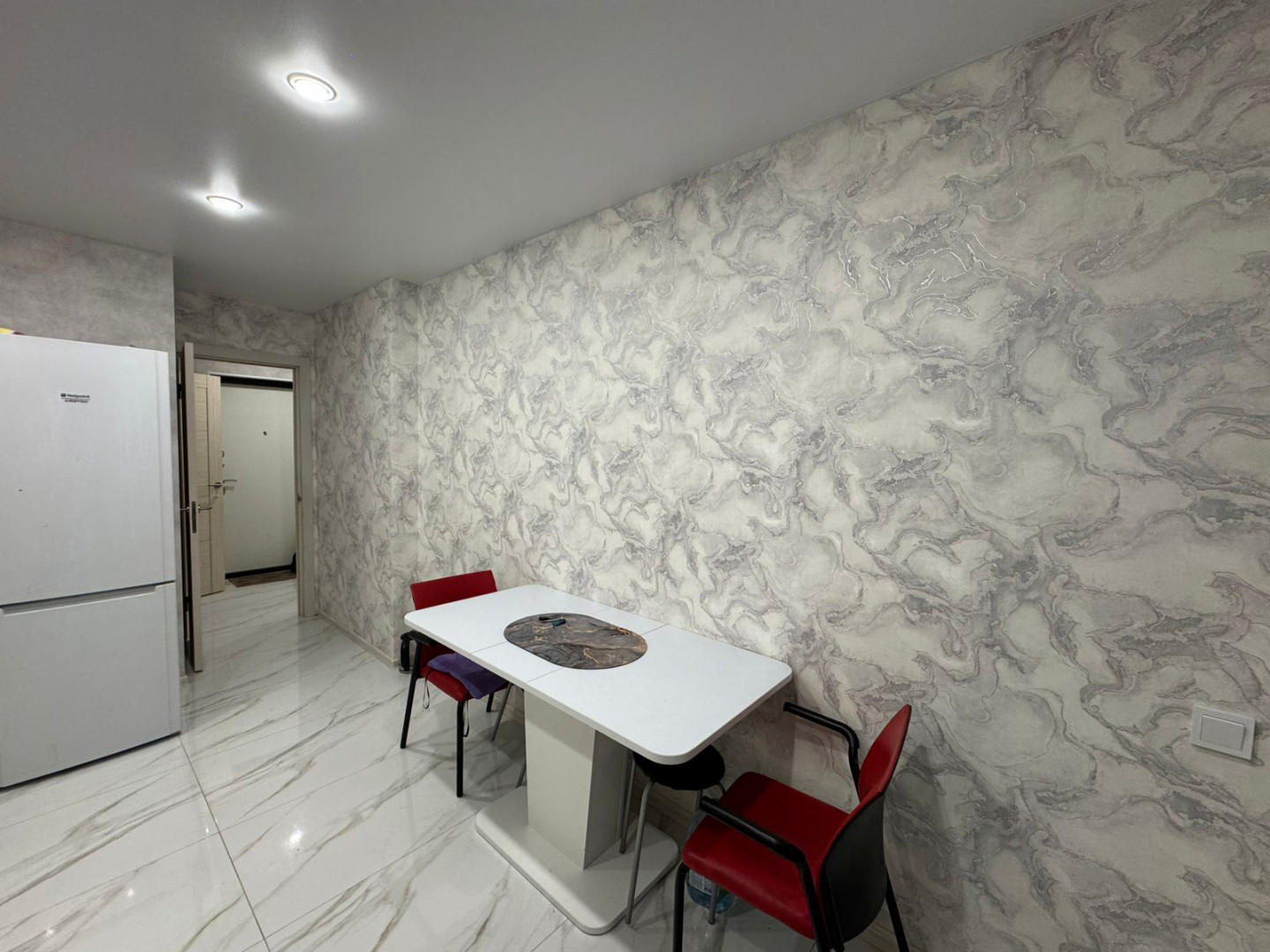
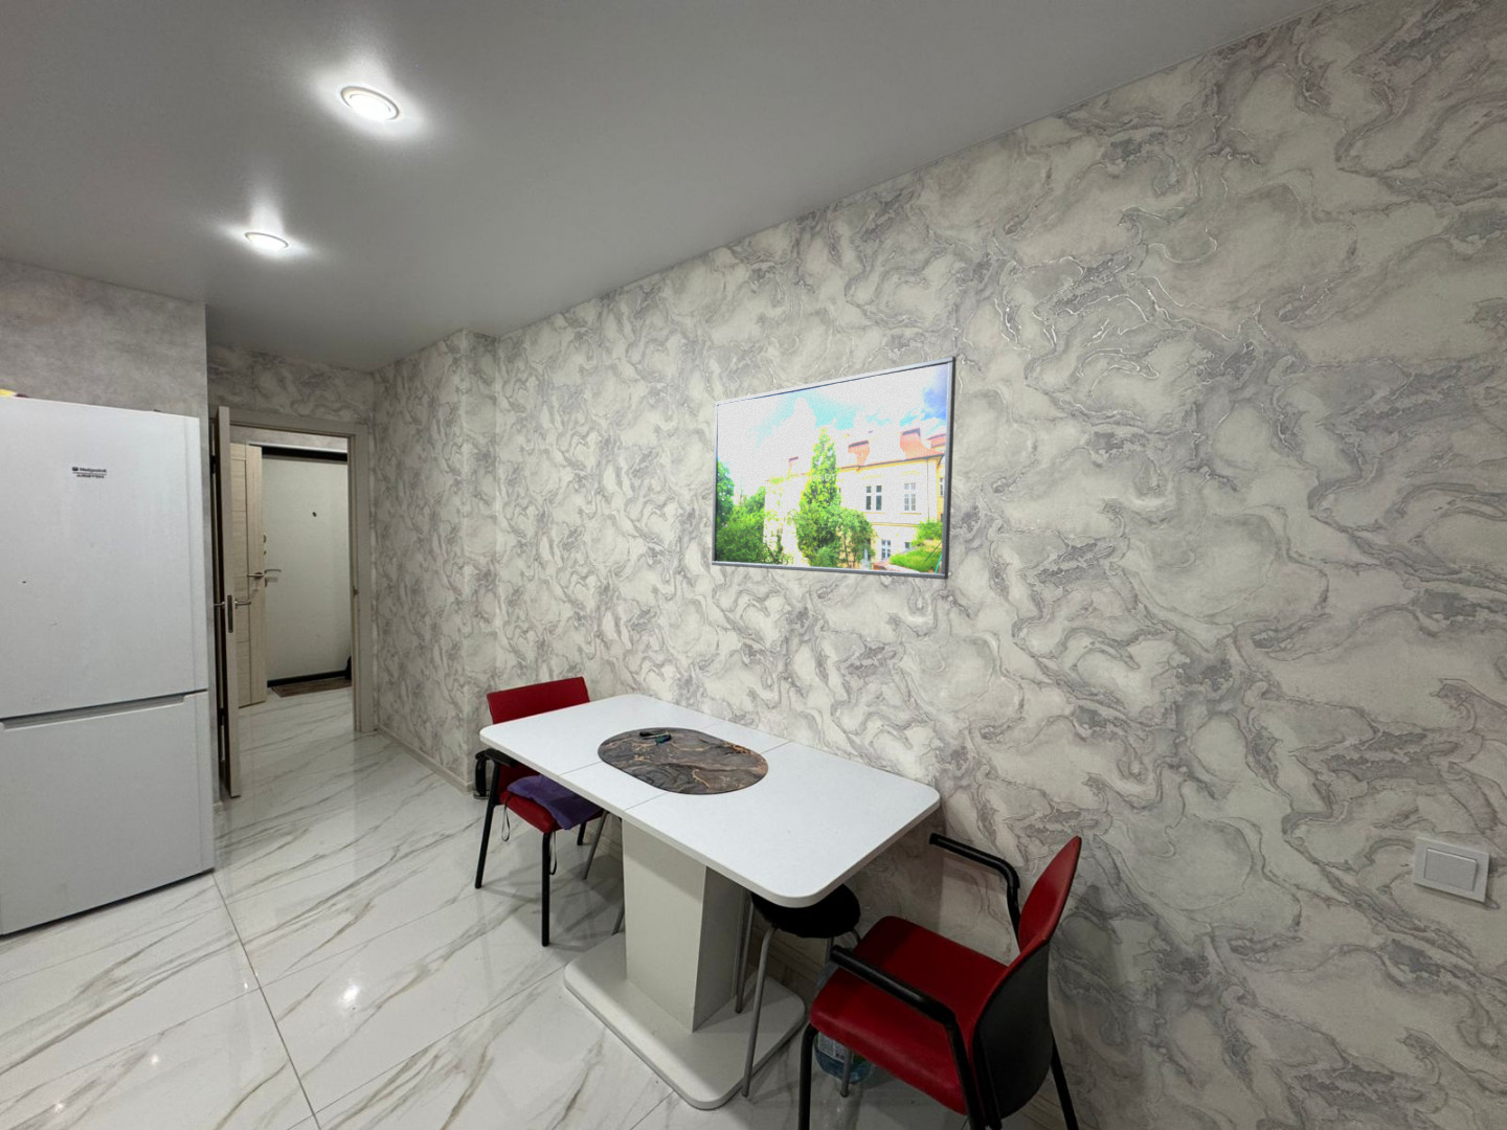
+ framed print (814, 477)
